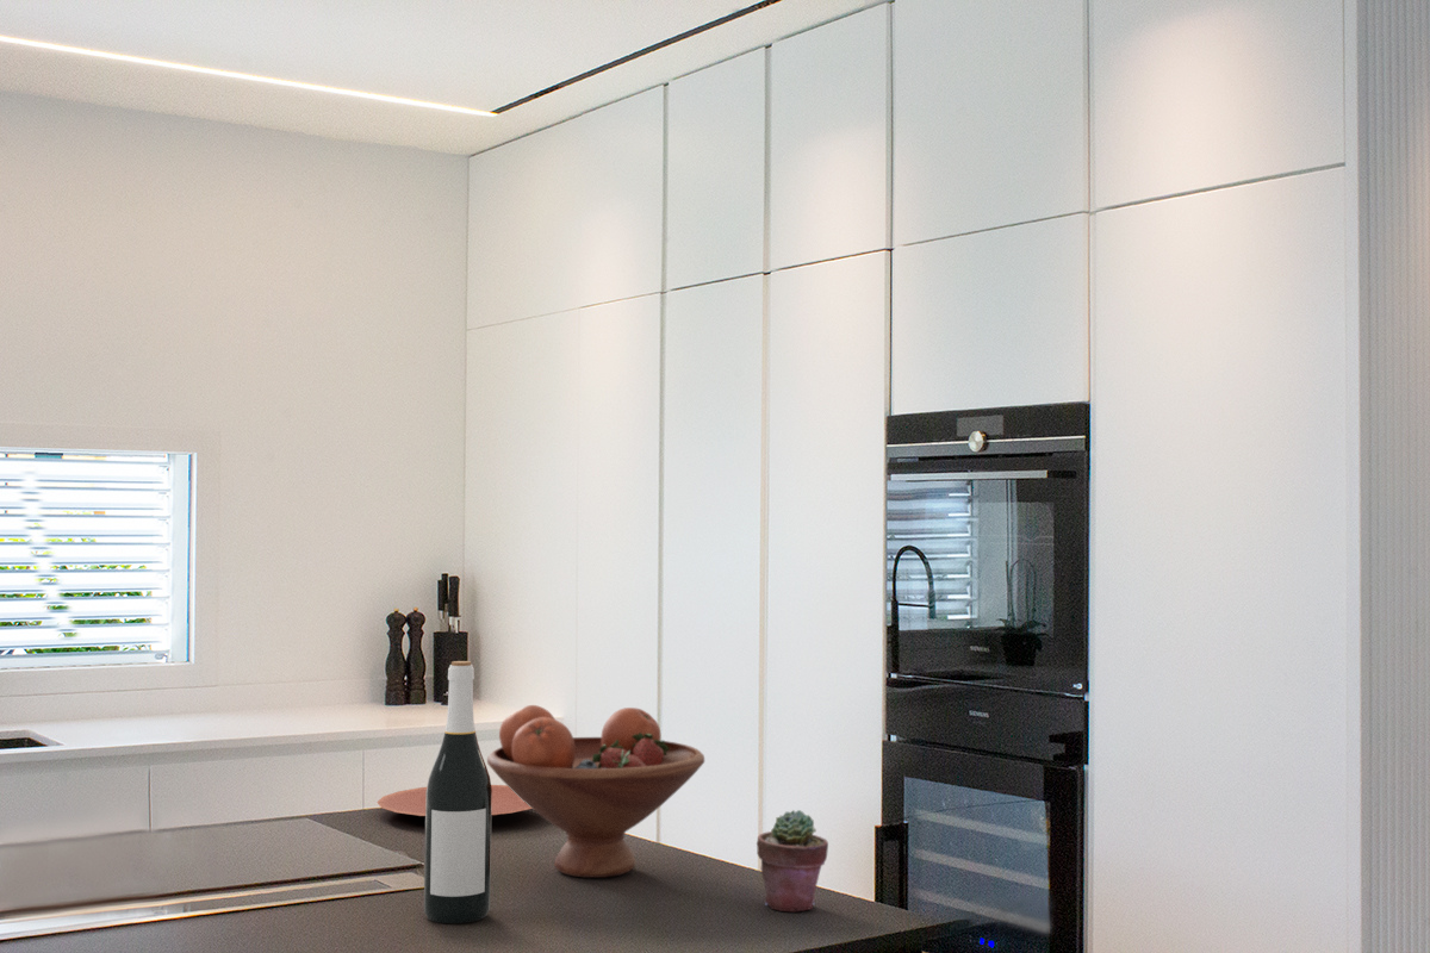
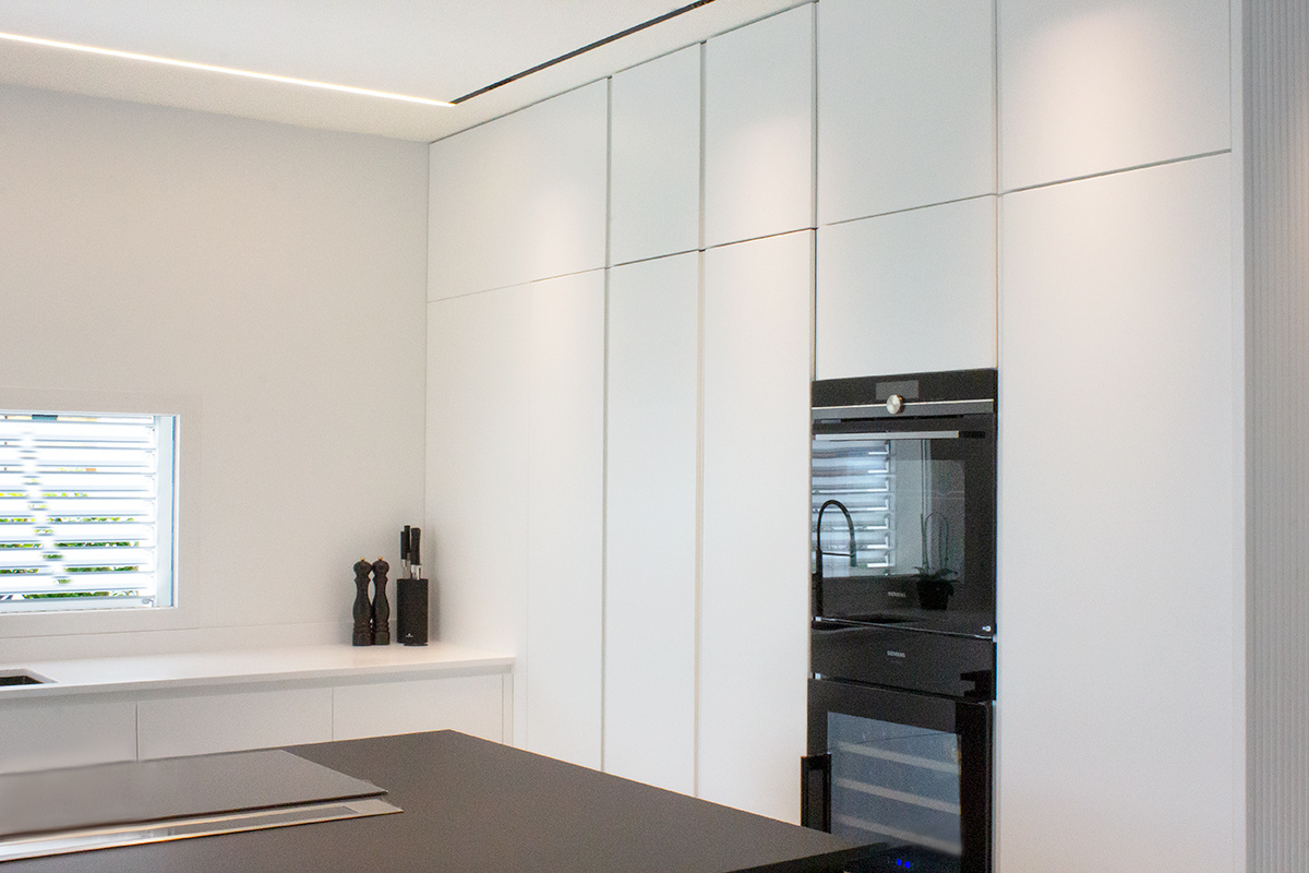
- potted succulent (791, 858)
- plate (491, 814)
- fruit bowl (596, 789)
- wine bottle (459, 787)
